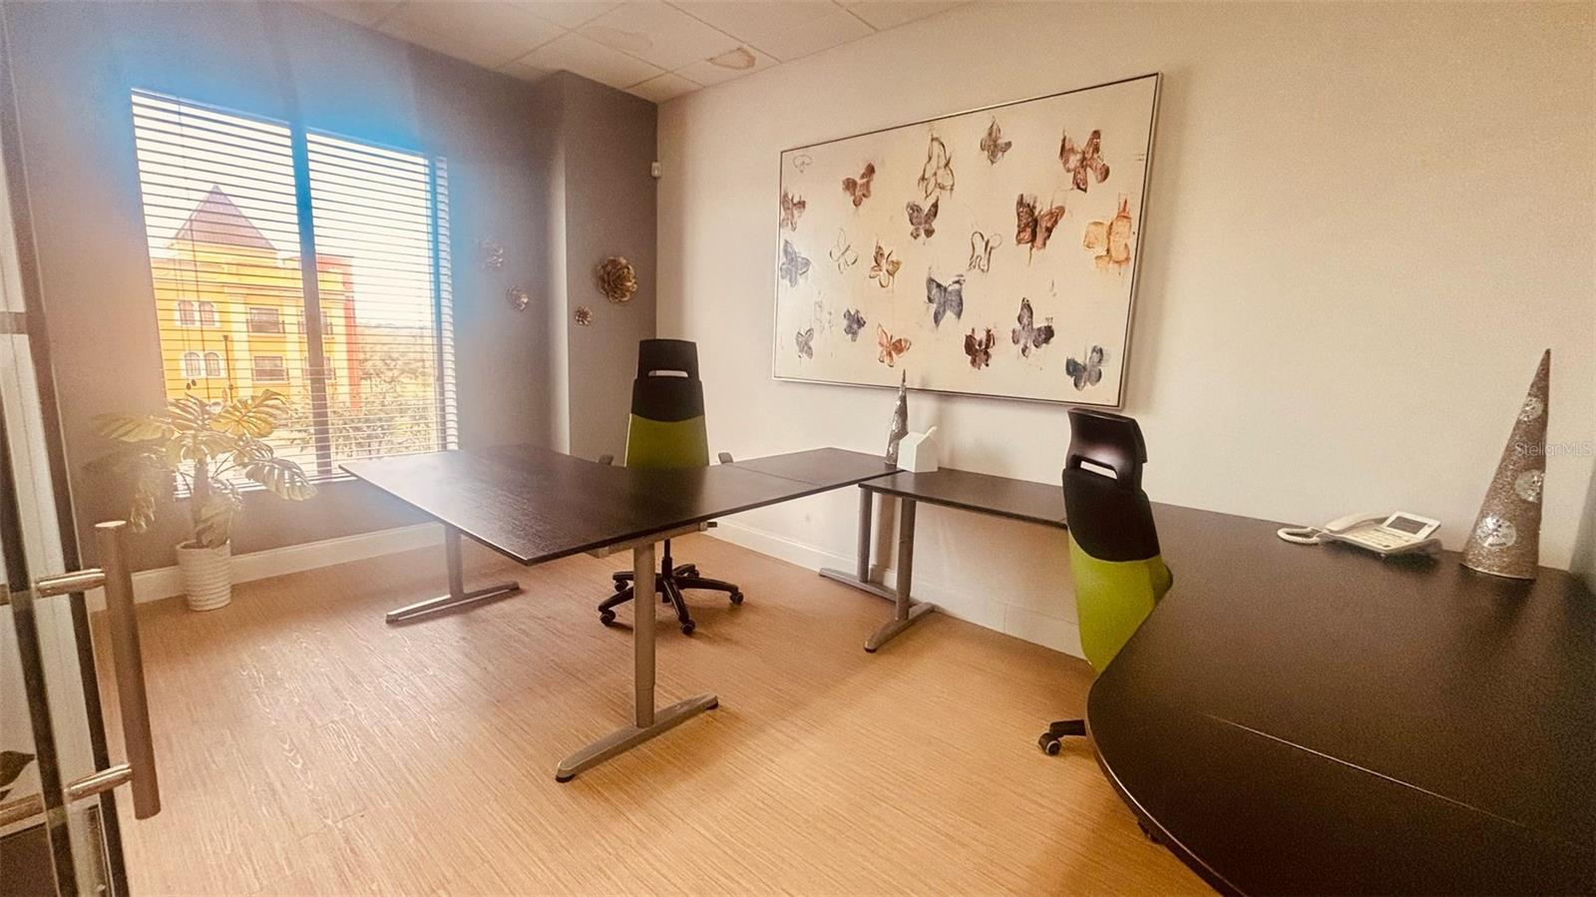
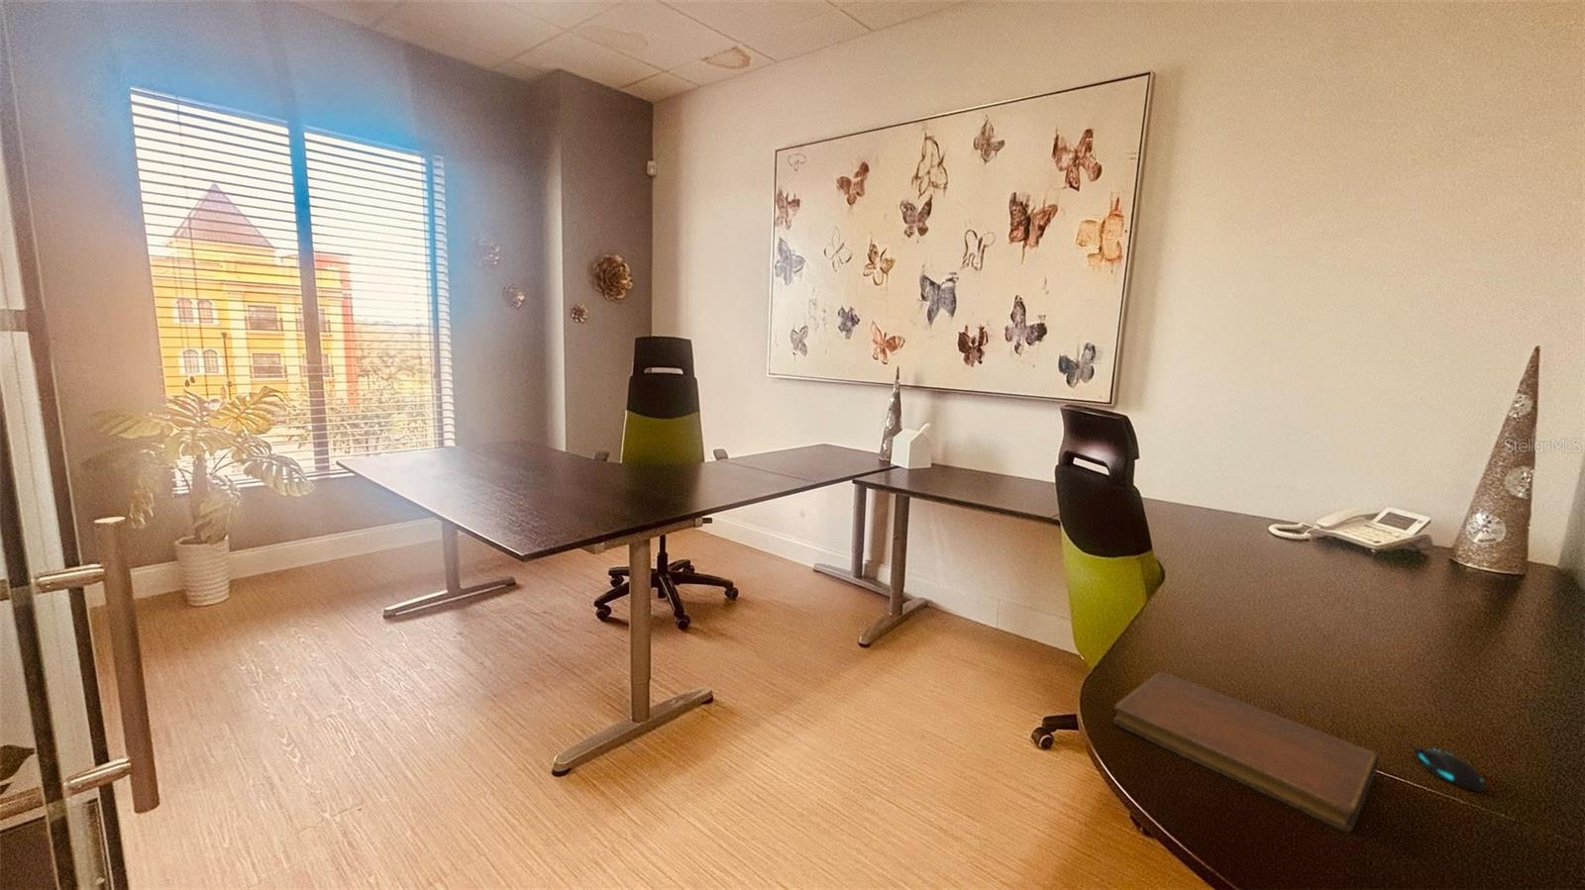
+ notebook (1239, 737)
+ mouse (1426, 749)
